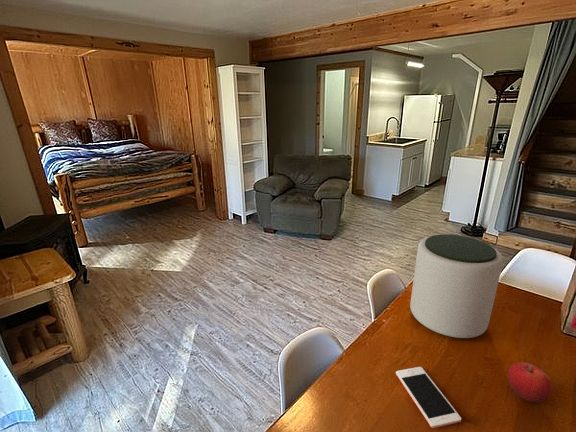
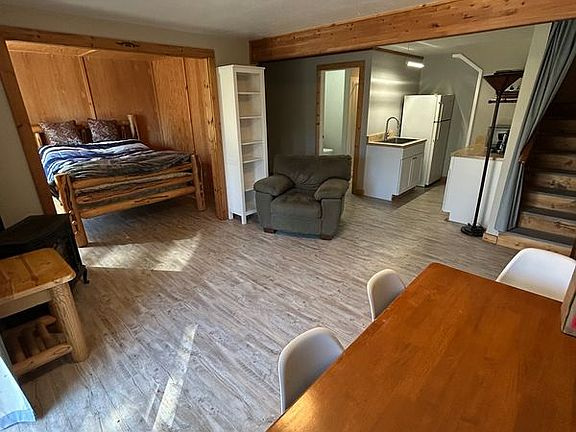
- cell phone (425, 394)
- plant pot (452, 283)
- fruit (528, 381)
